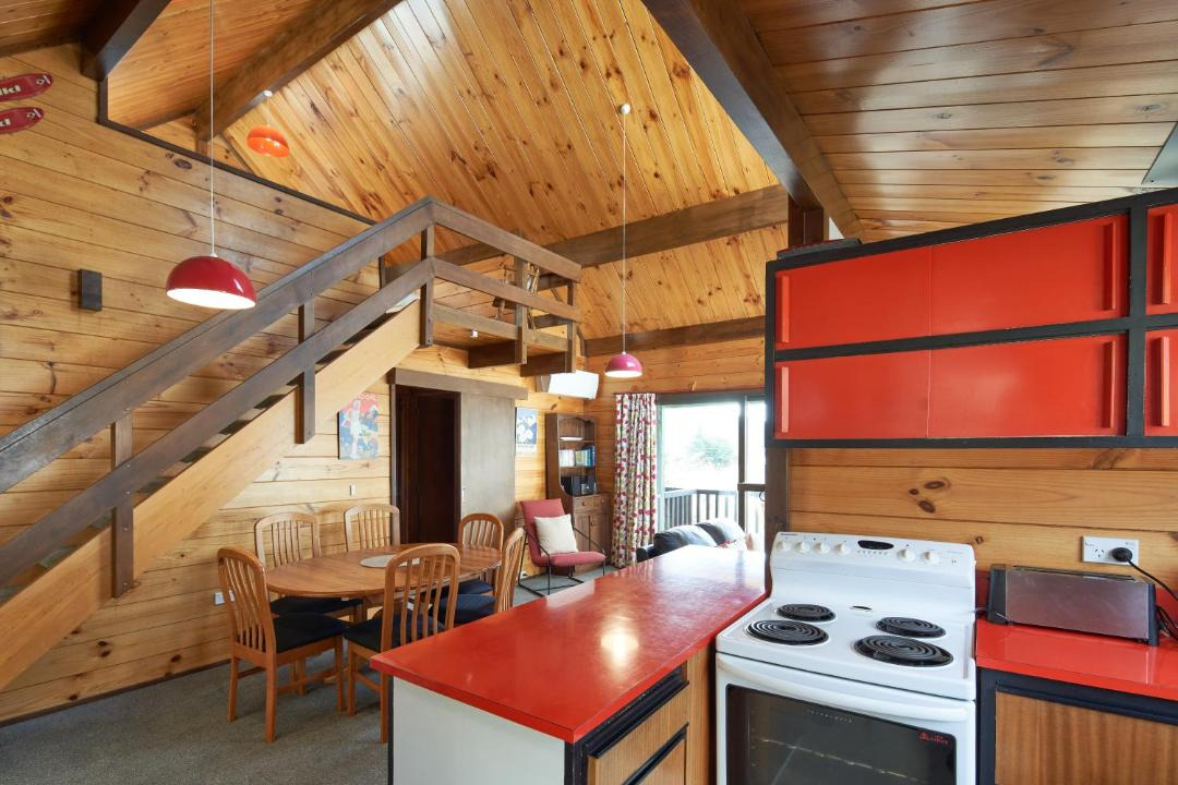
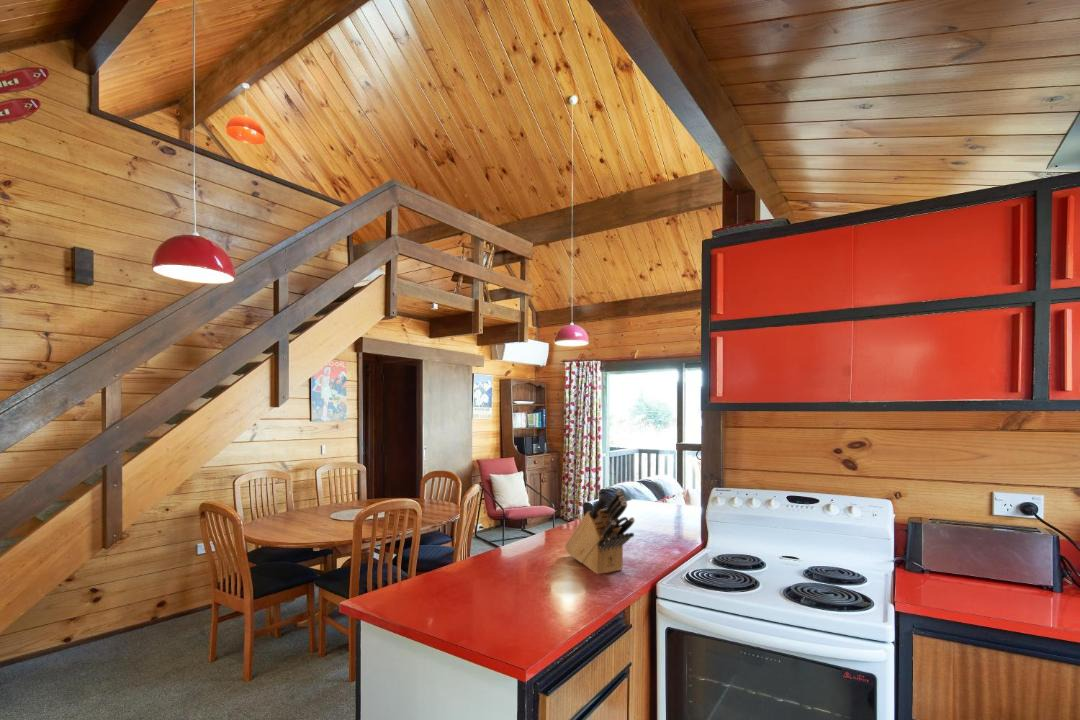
+ knife block (598, 525)
